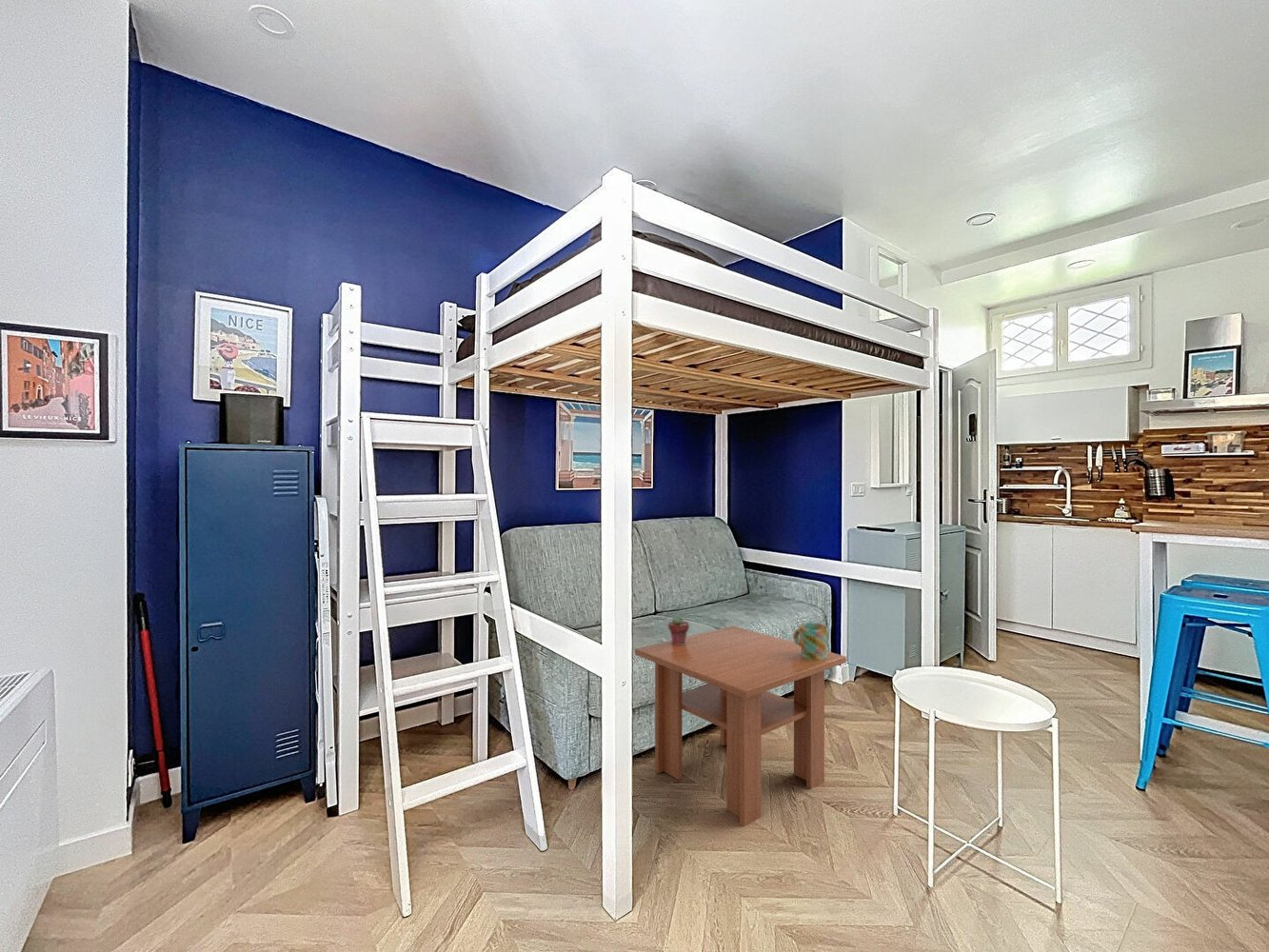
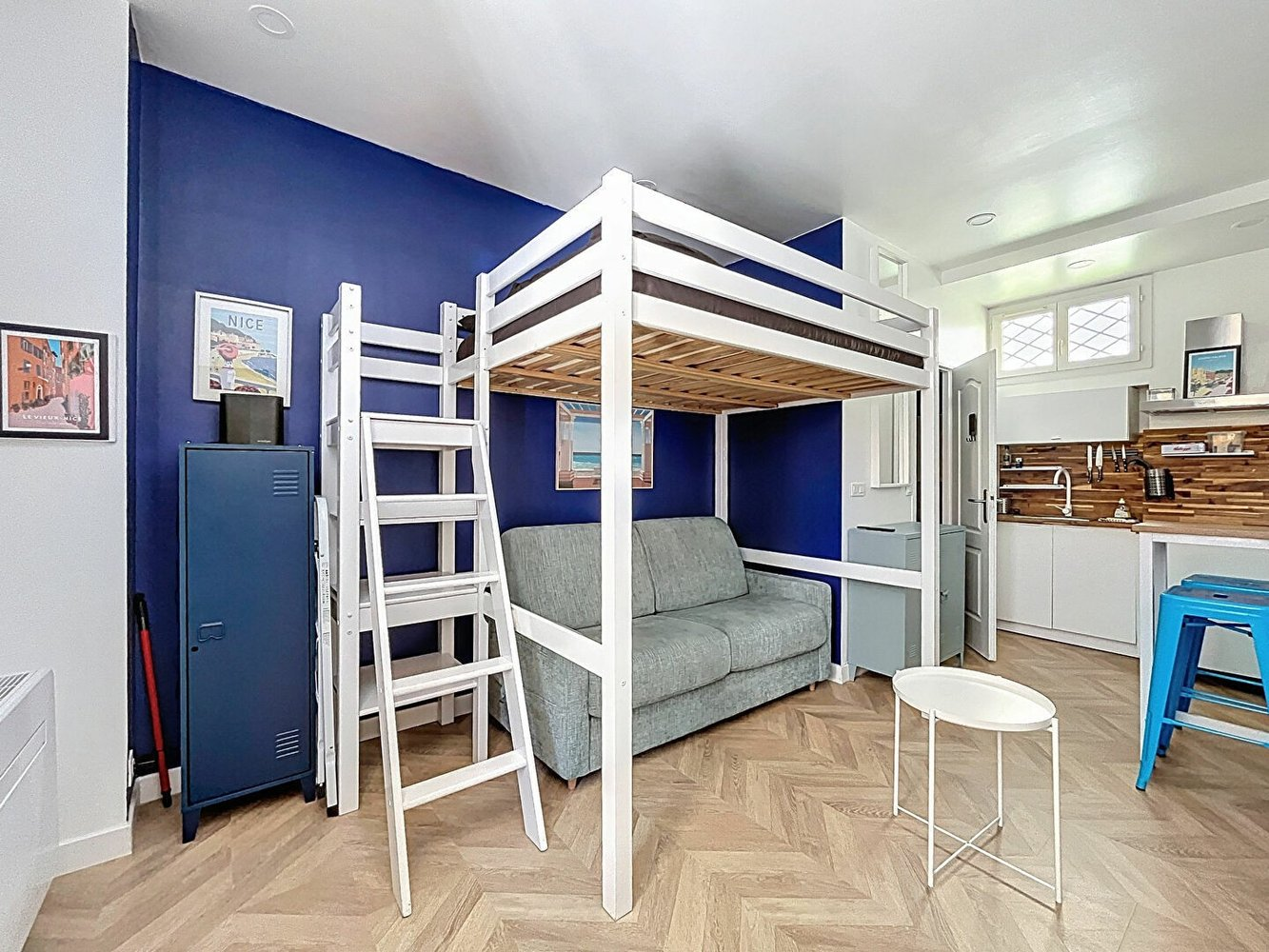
- coffee table (738, 714)
- potted succulent (678, 628)
- mug (809, 640)
